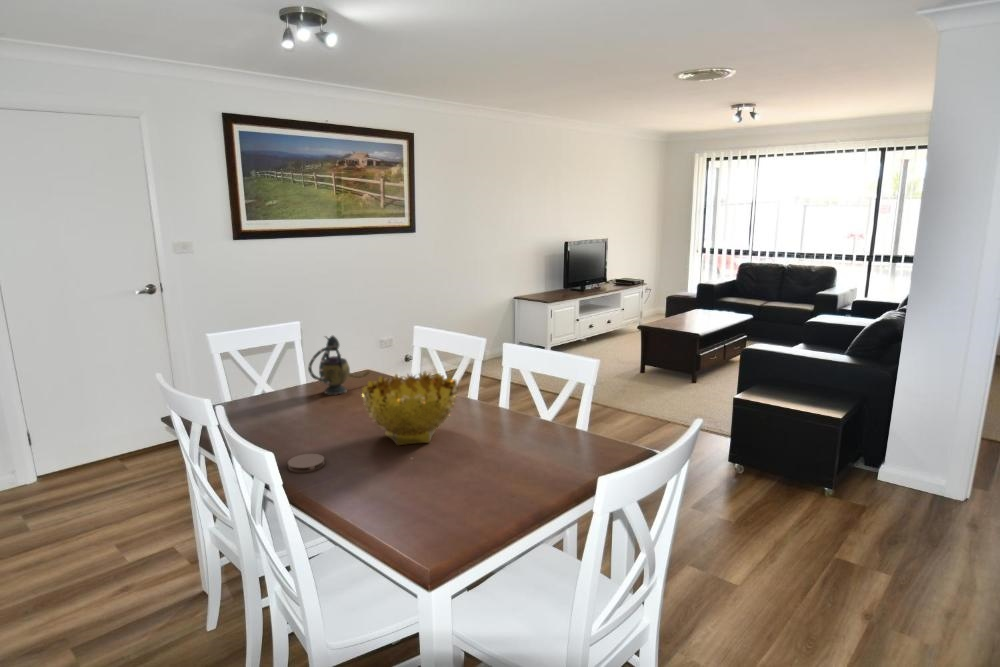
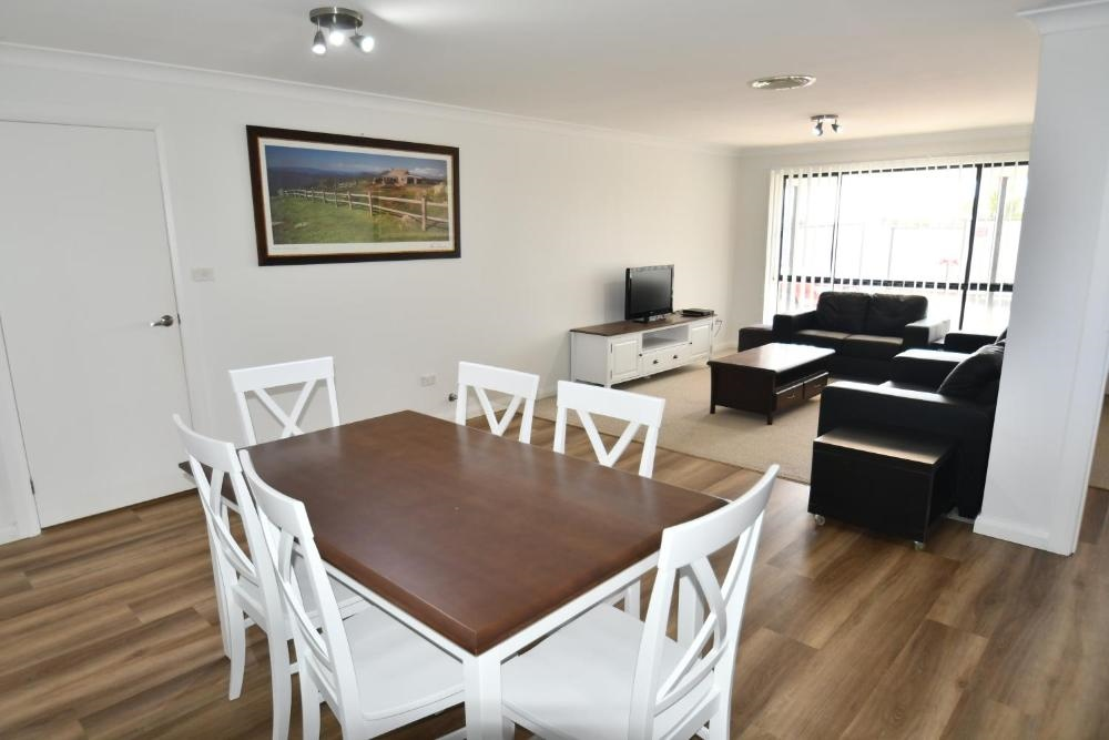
- decorative bowl (410, 407)
- coaster (306, 462)
- teapot (342, 361)
